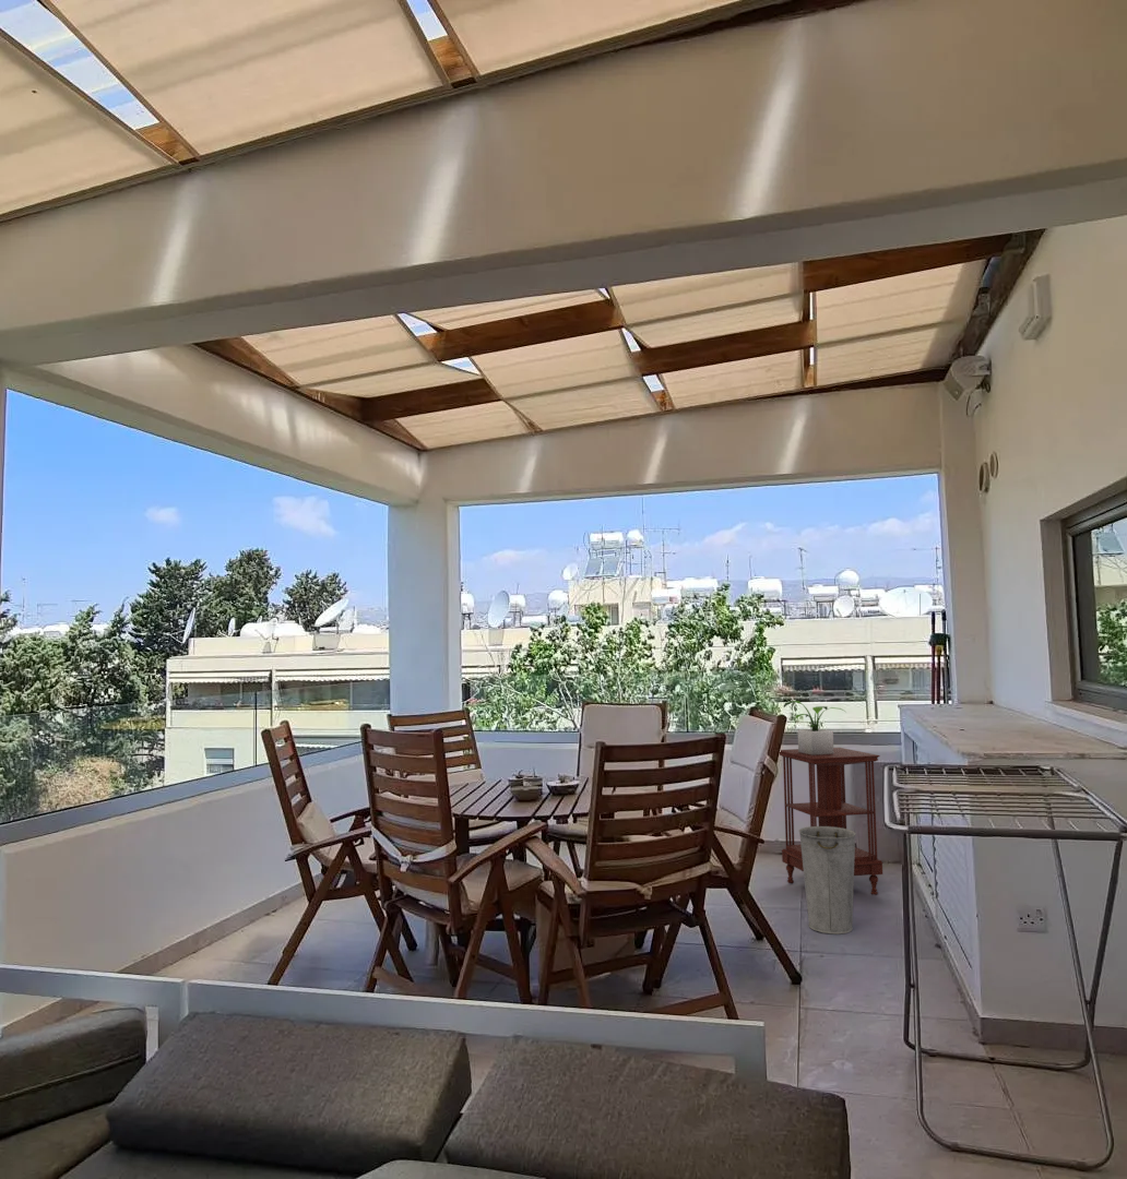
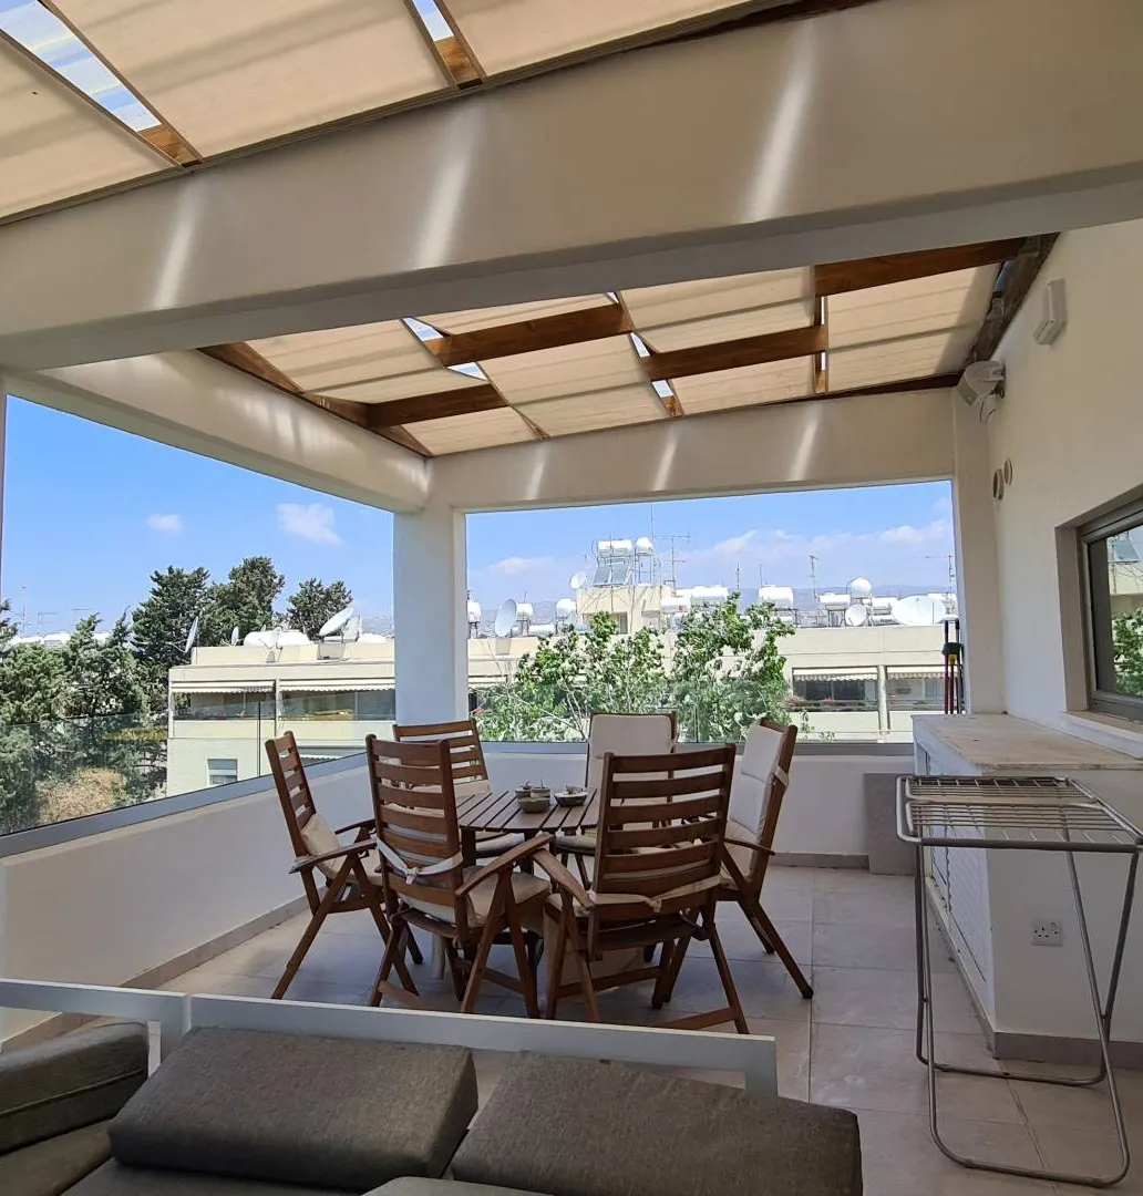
- bucket (828, 879)
- potted plant (814, 726)
- side table (829, 820)
